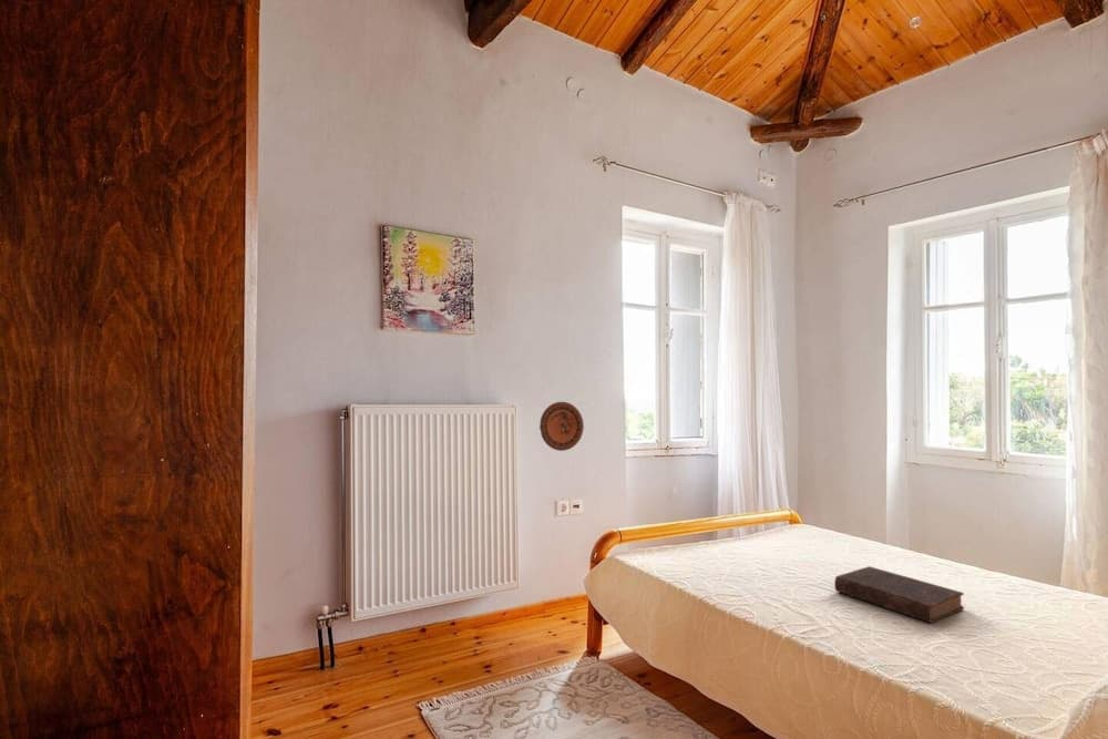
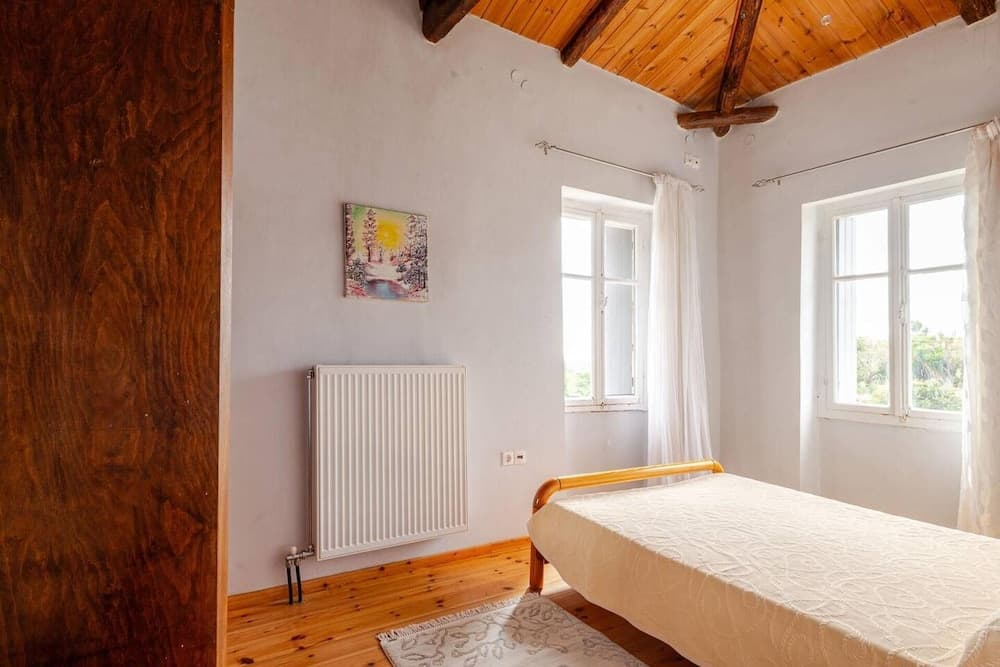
- decorative plate (561, 425)
- book (896, 592)
